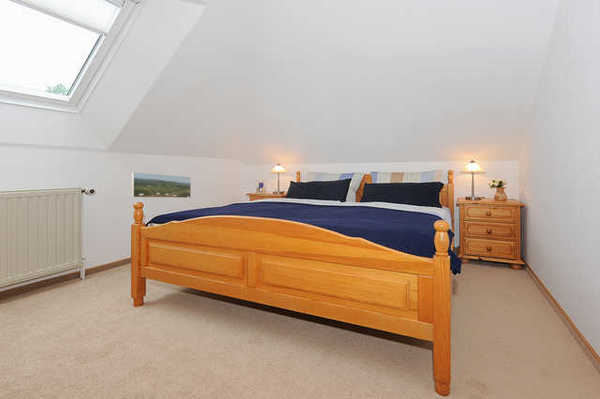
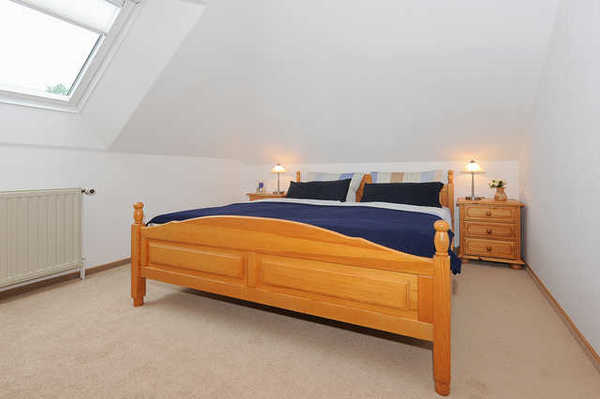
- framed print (163, 186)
